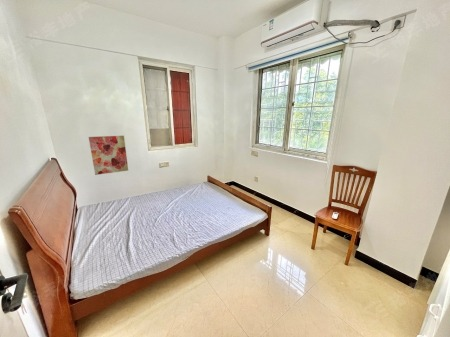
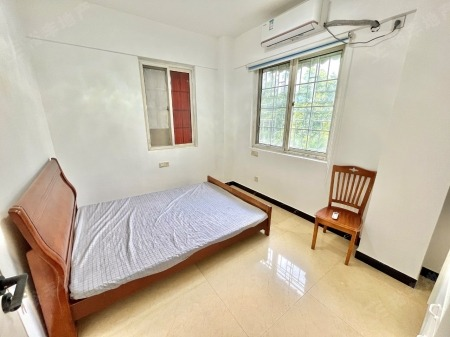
- wall art (109, 154)
